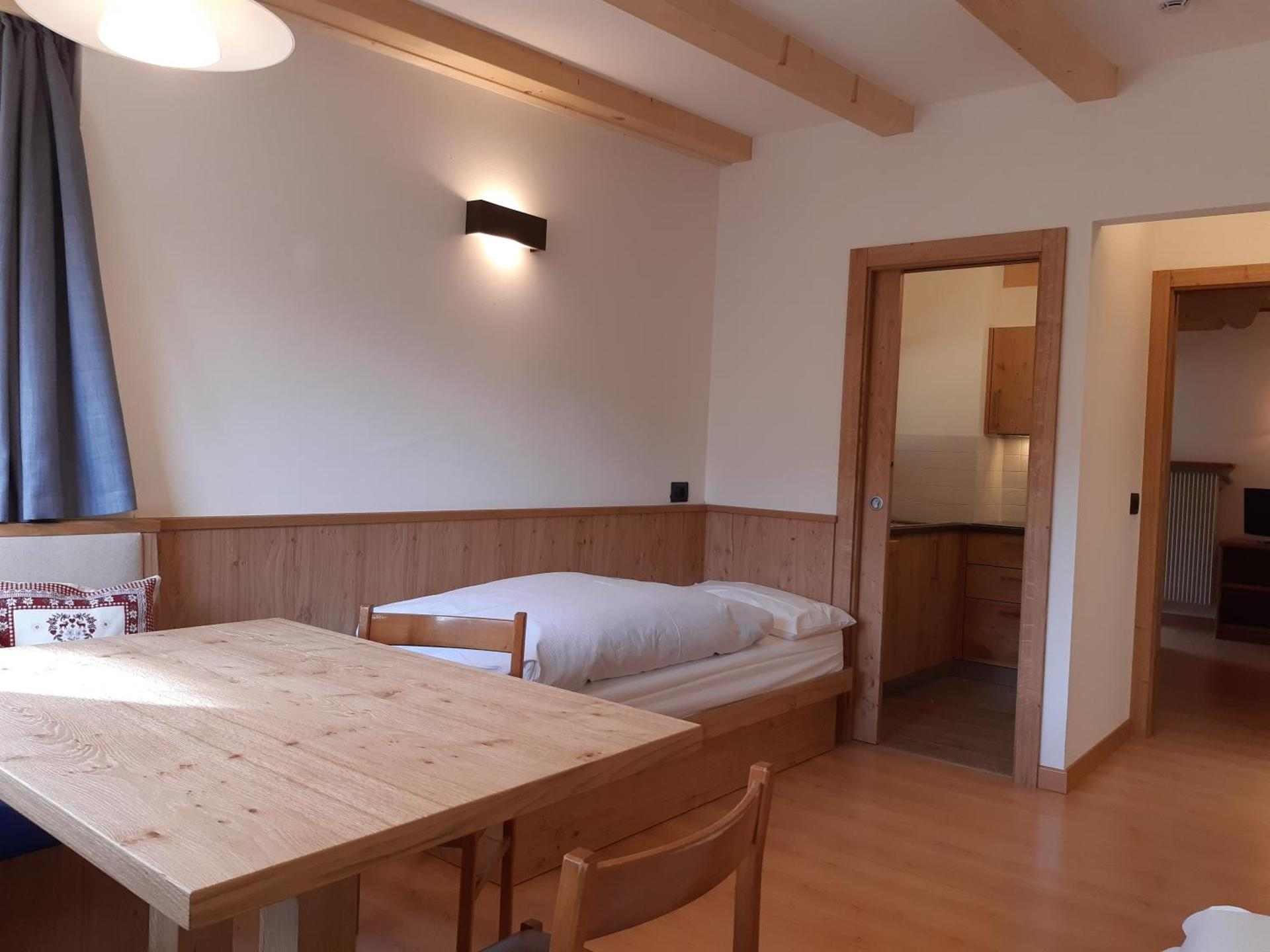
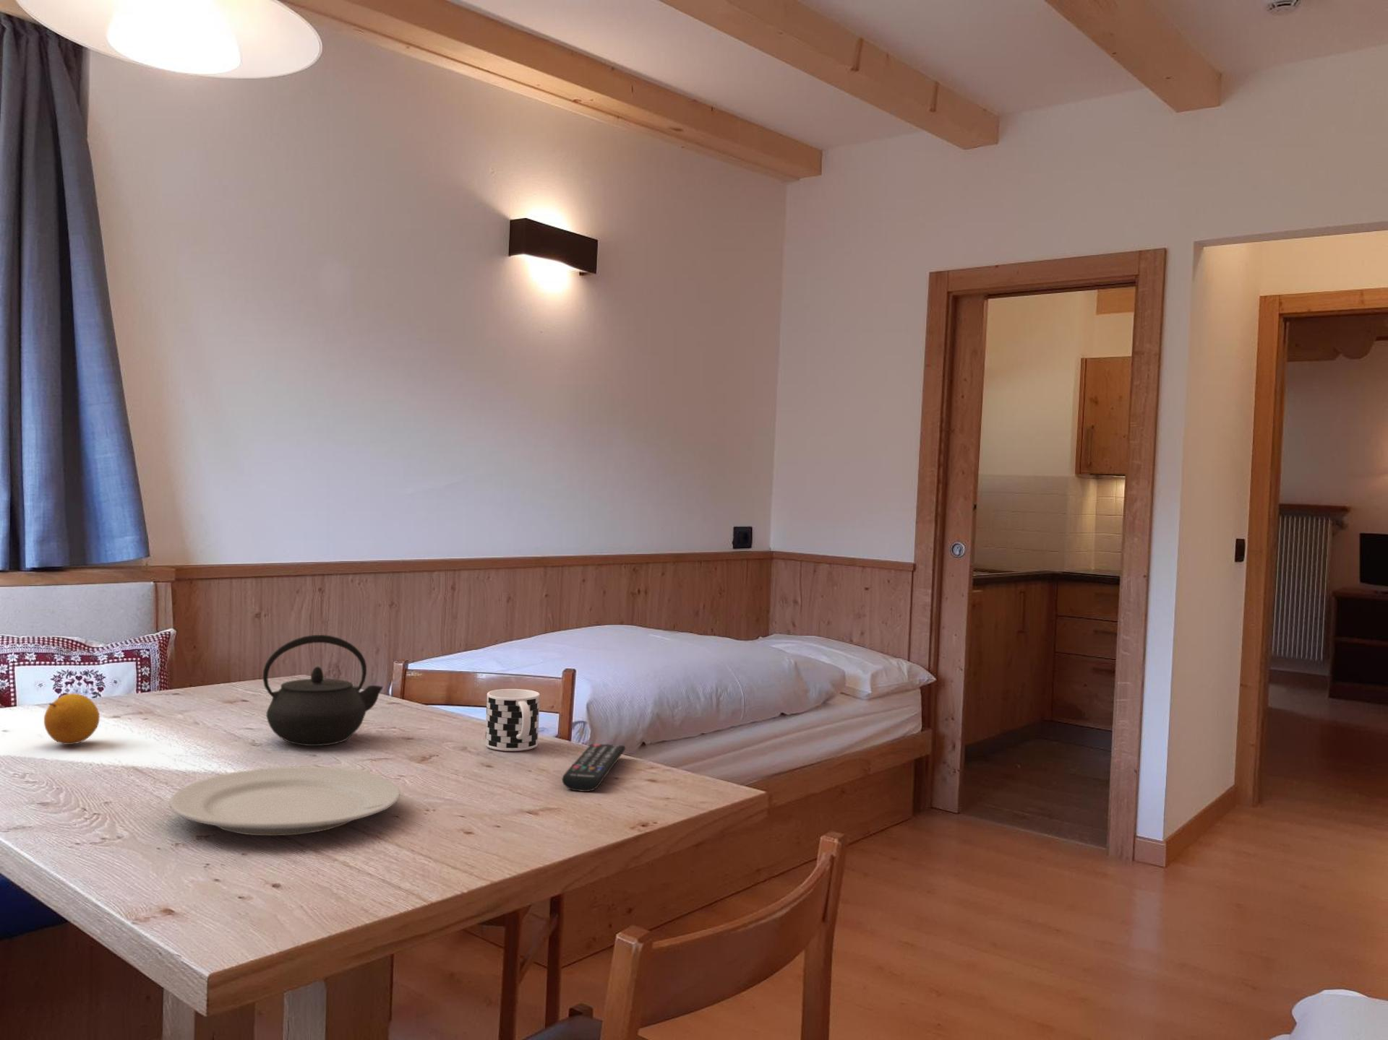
+ kettle (324, 687)
+ remote control (595, 765)
+ chinaware (289, 803)
+ fruit (71, 719)
+ cup (515, 721)
